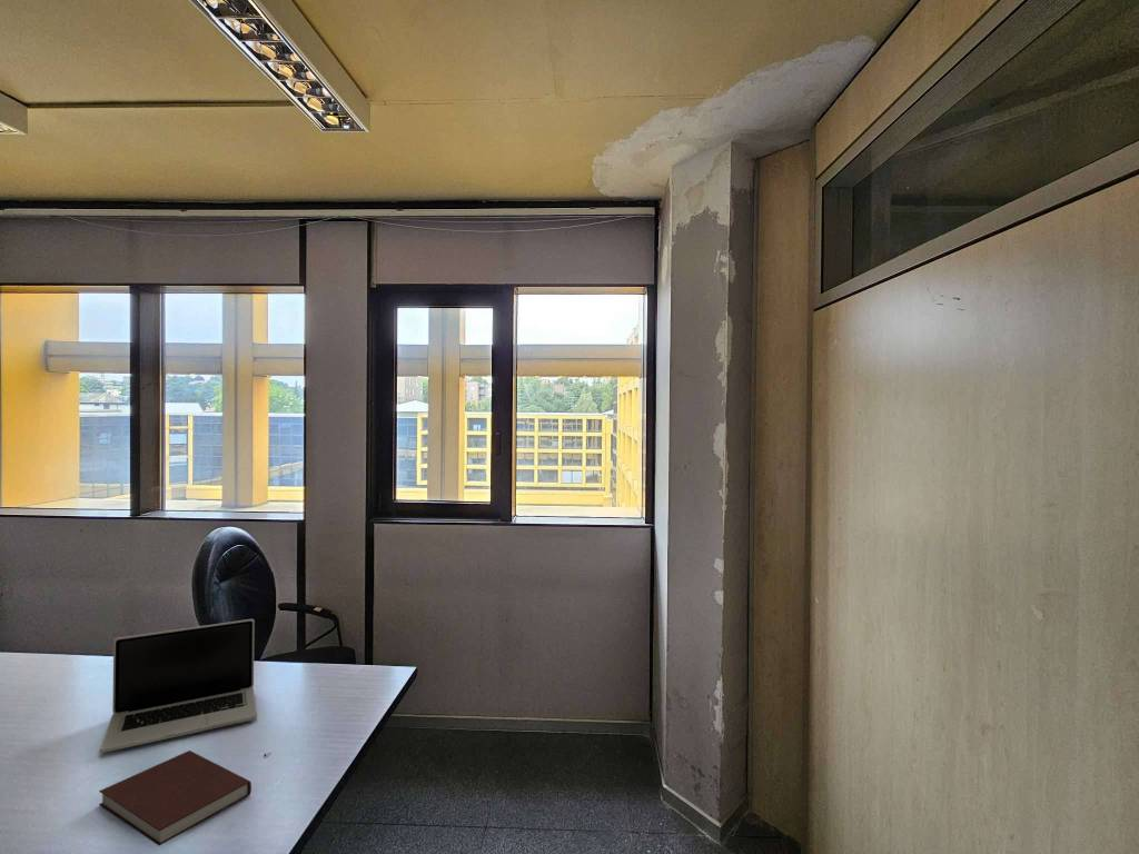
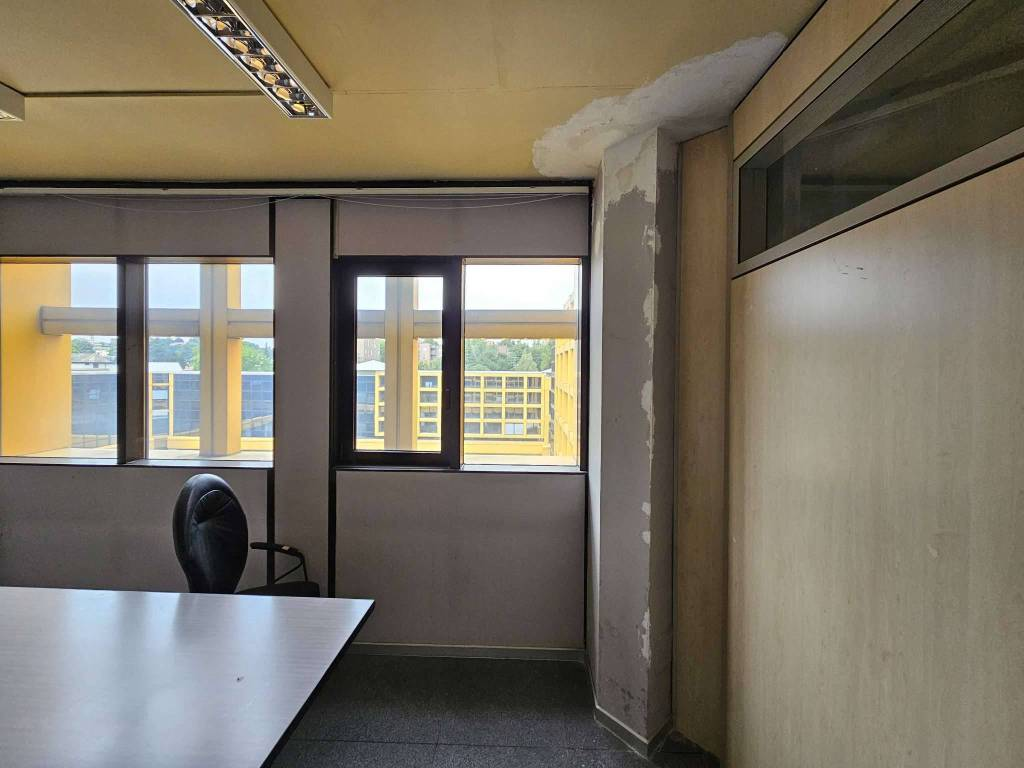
- laptop (185, 679)
- notebook (176, 792)
